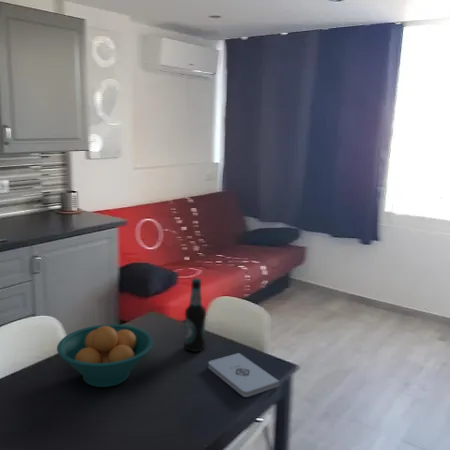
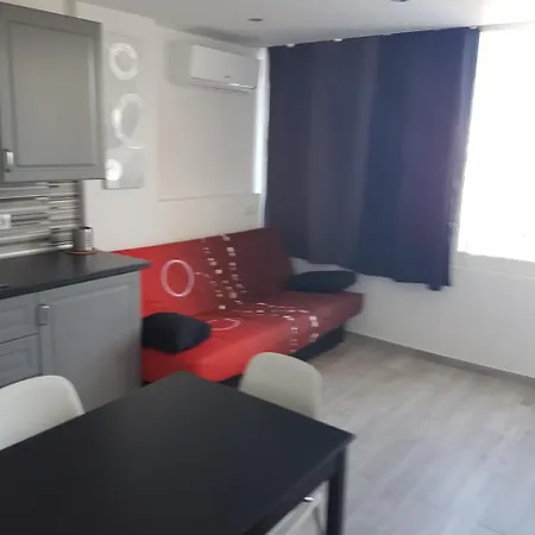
- notepad (241, 373)
- bottle (195, 314)
- fruit bowl (106, 352)
